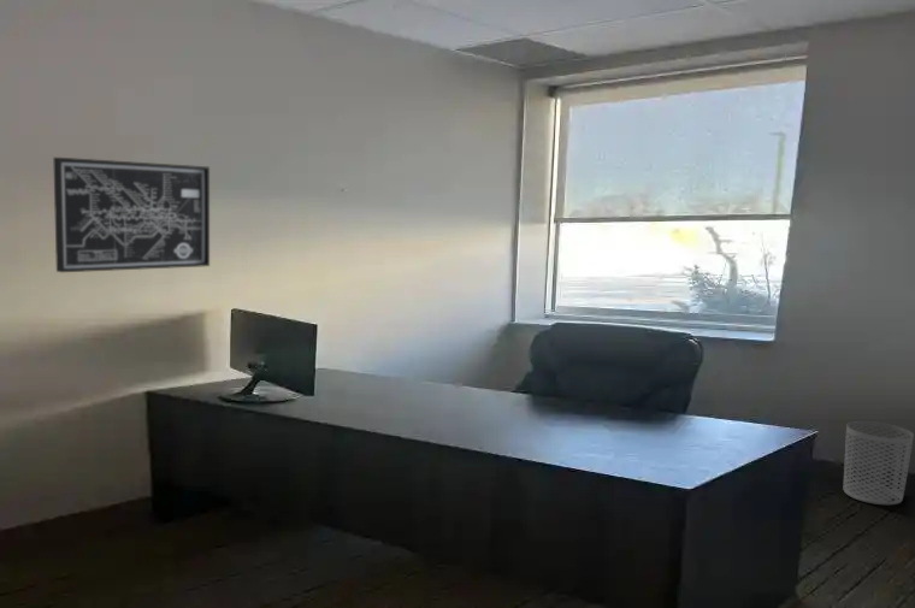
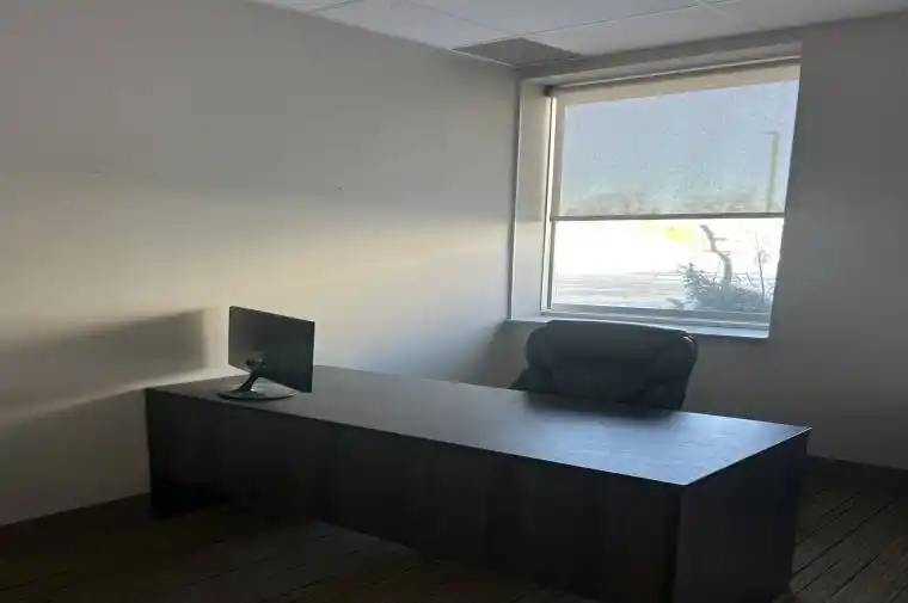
- waste bin (875, 464)
- wall art (137, 216)
